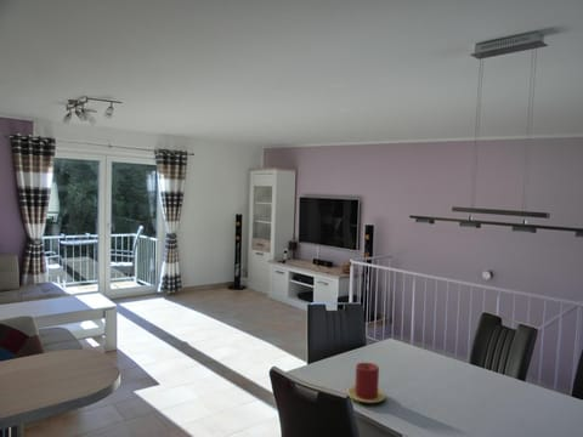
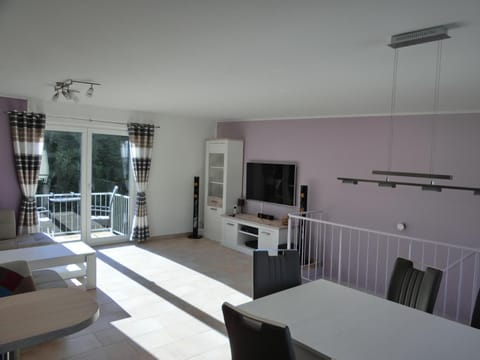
- candle (367, 381)
